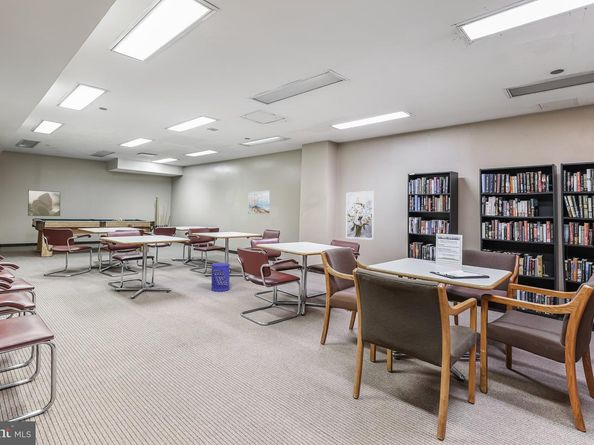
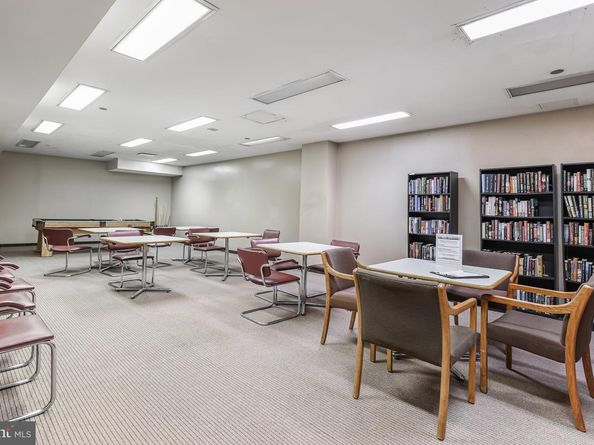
- waste bin (220, 276)
- wall art (359, 215)
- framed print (44, 203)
- wall art (258, 202)
